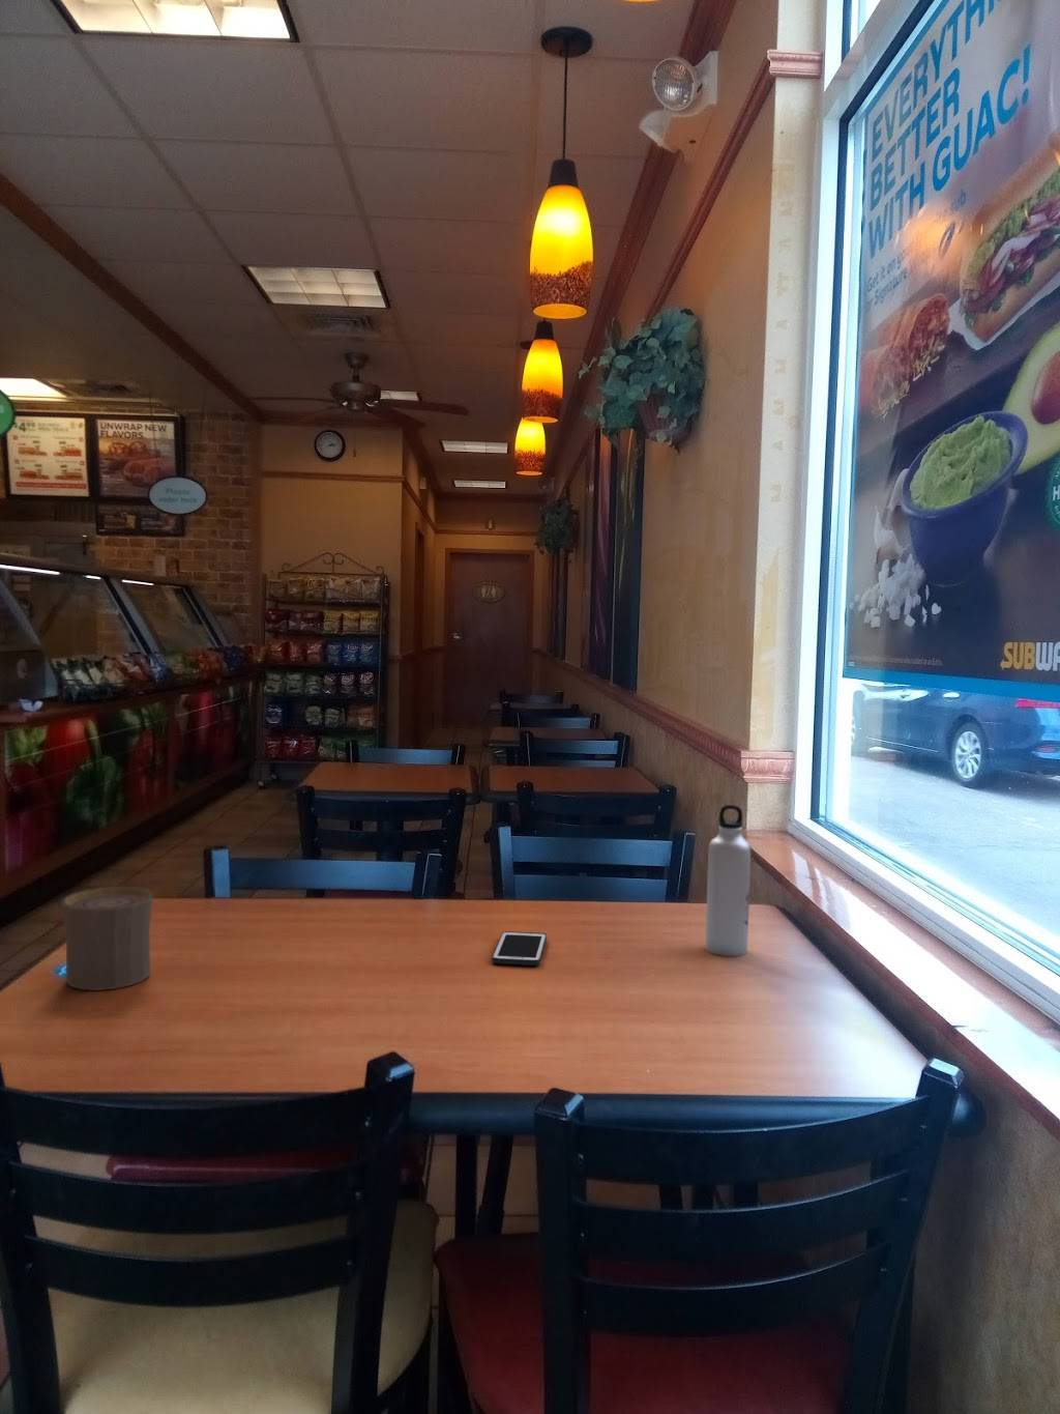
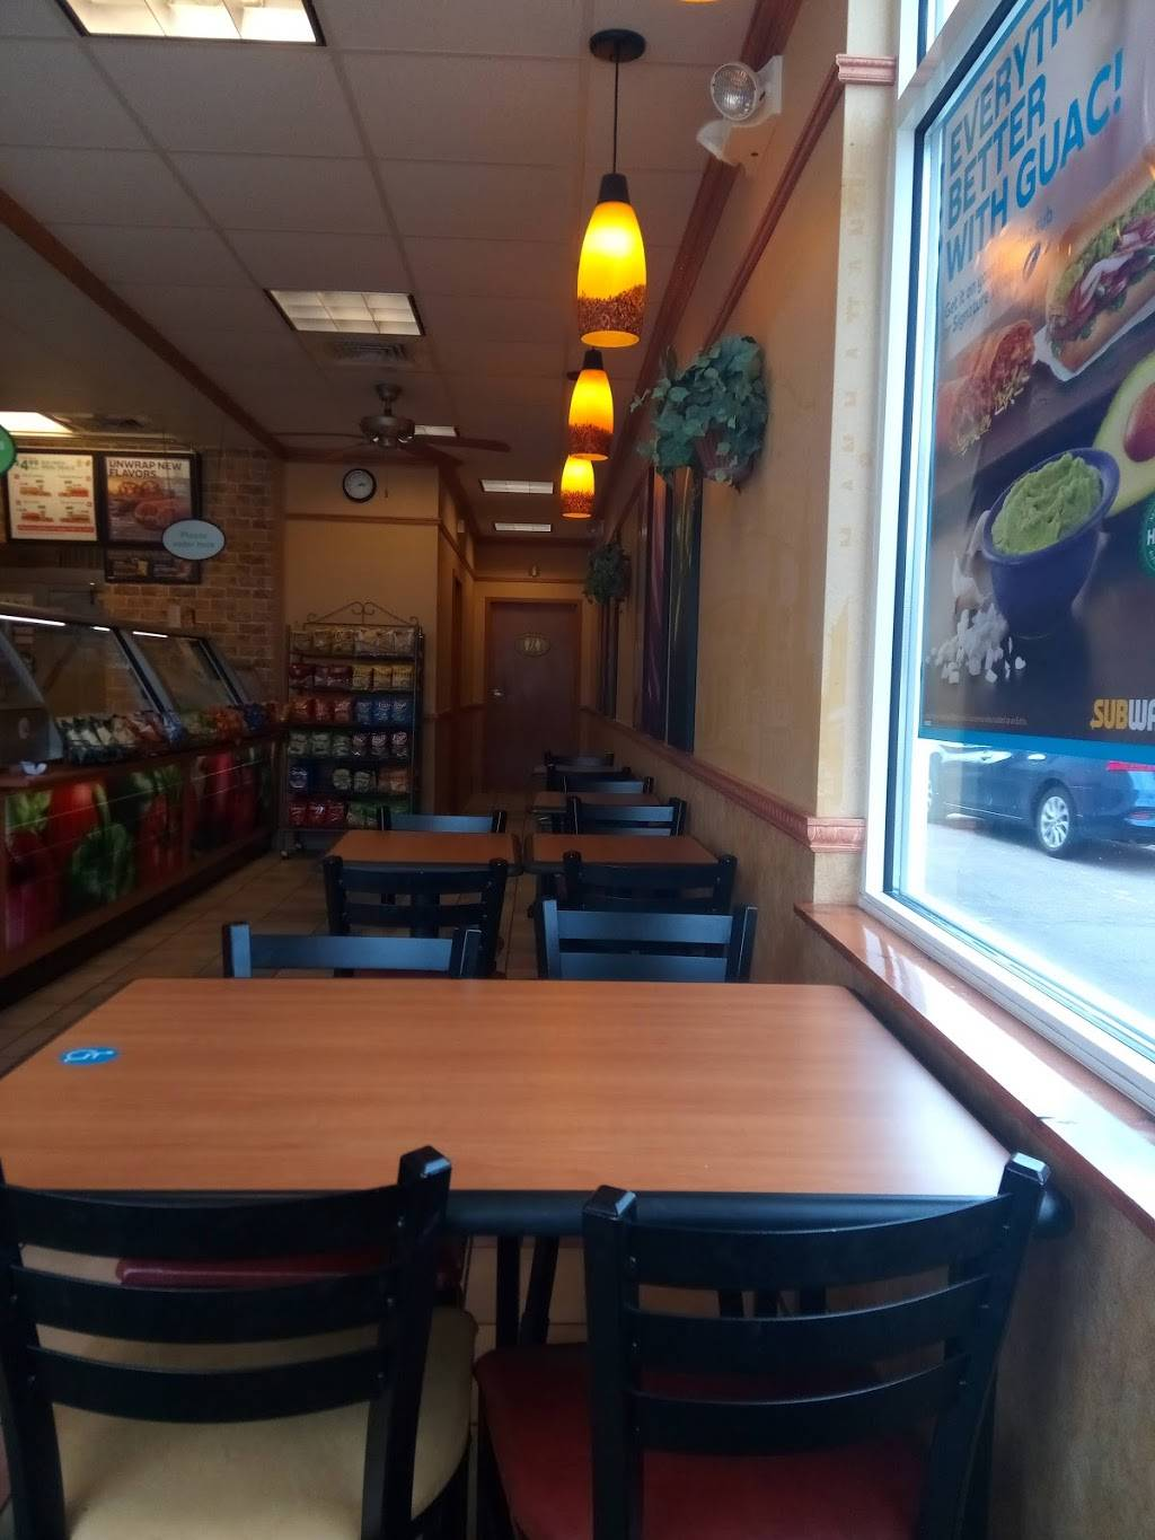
- cell phone (520, 948)
- cup (109, 936)
- water bottle (728, 878)
